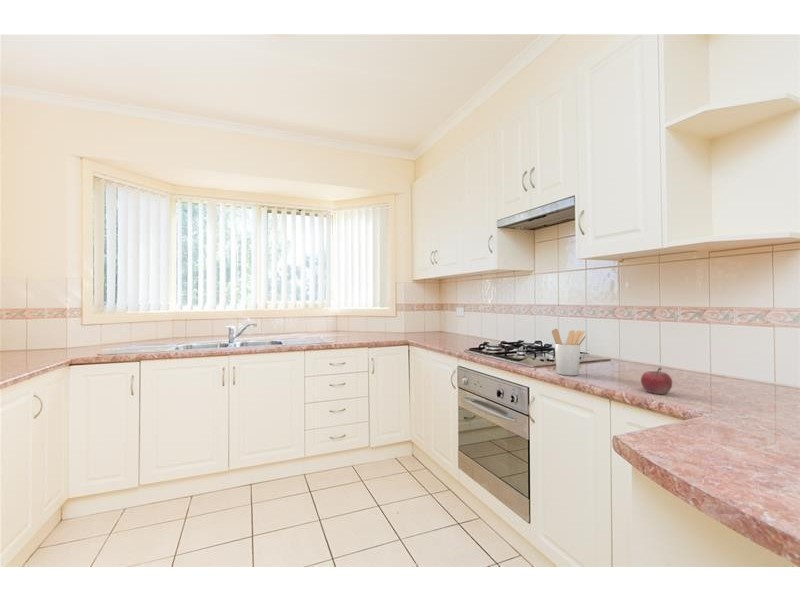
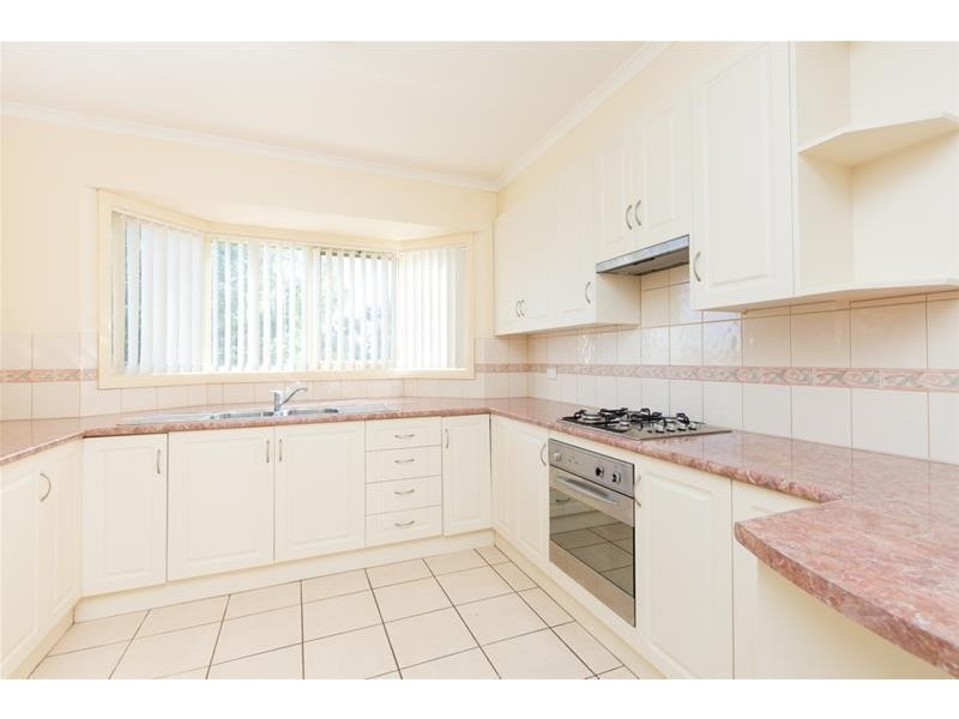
- fruit (656, 379)
- utensil holder (570, 350)
